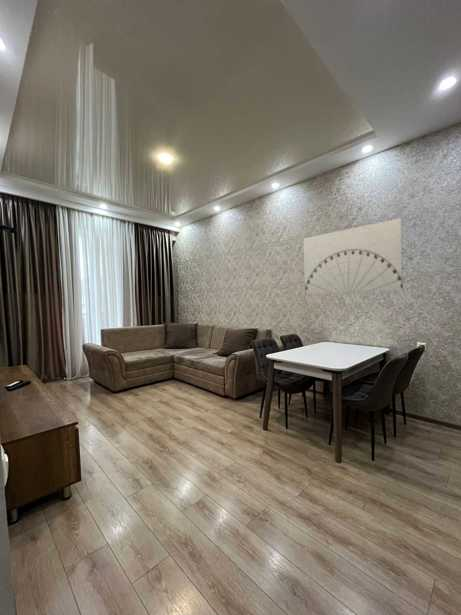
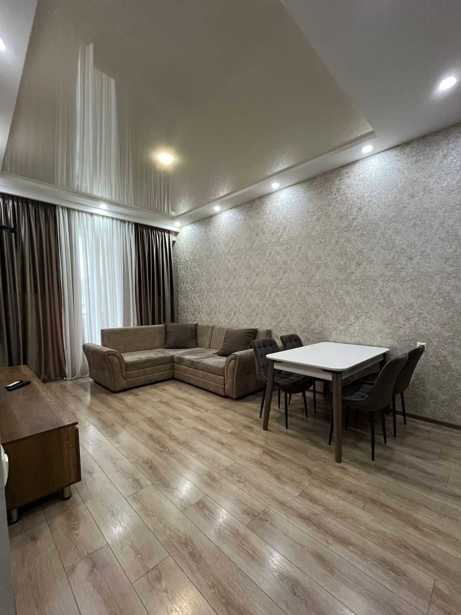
- wall art (347, 261)
